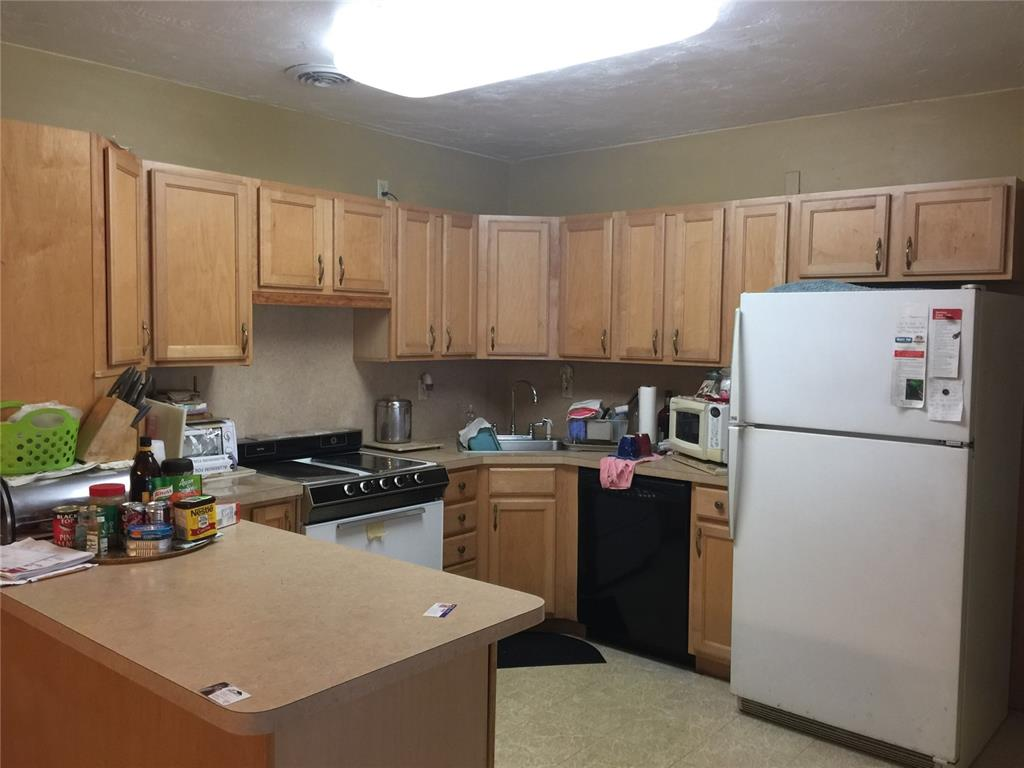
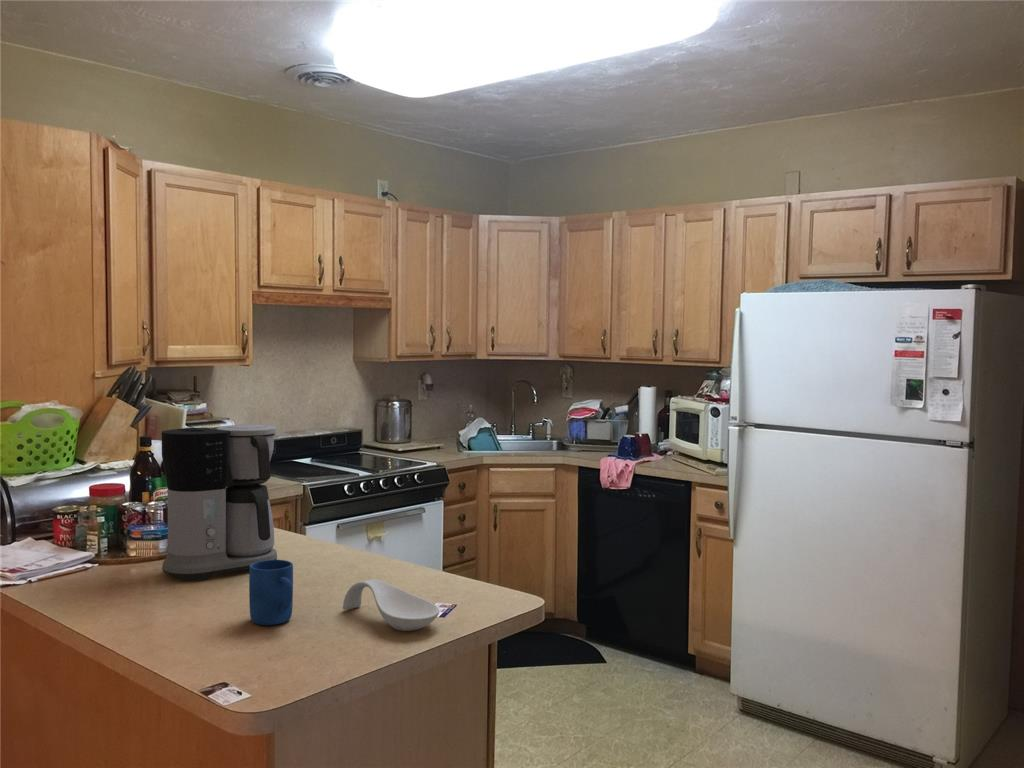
+ spoon rest (388, 603)
+ mug (275, 594)
+ coffee maker (224, 498)
